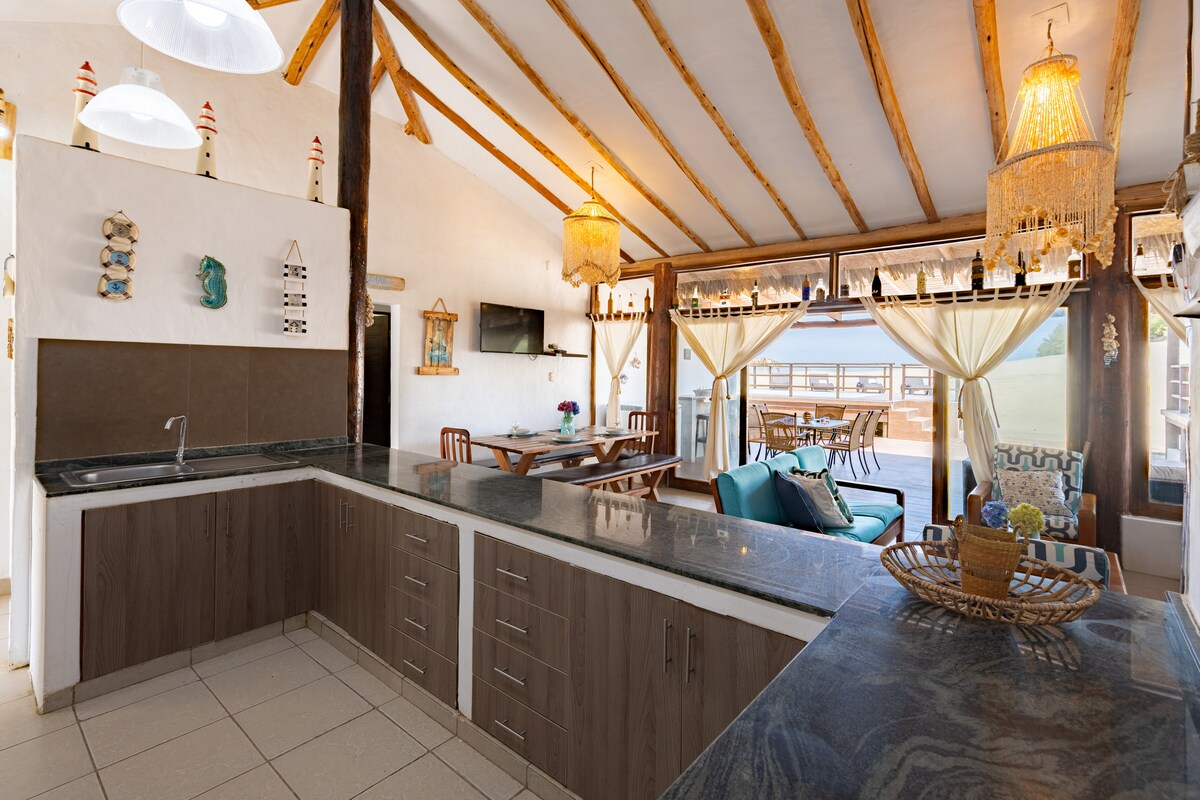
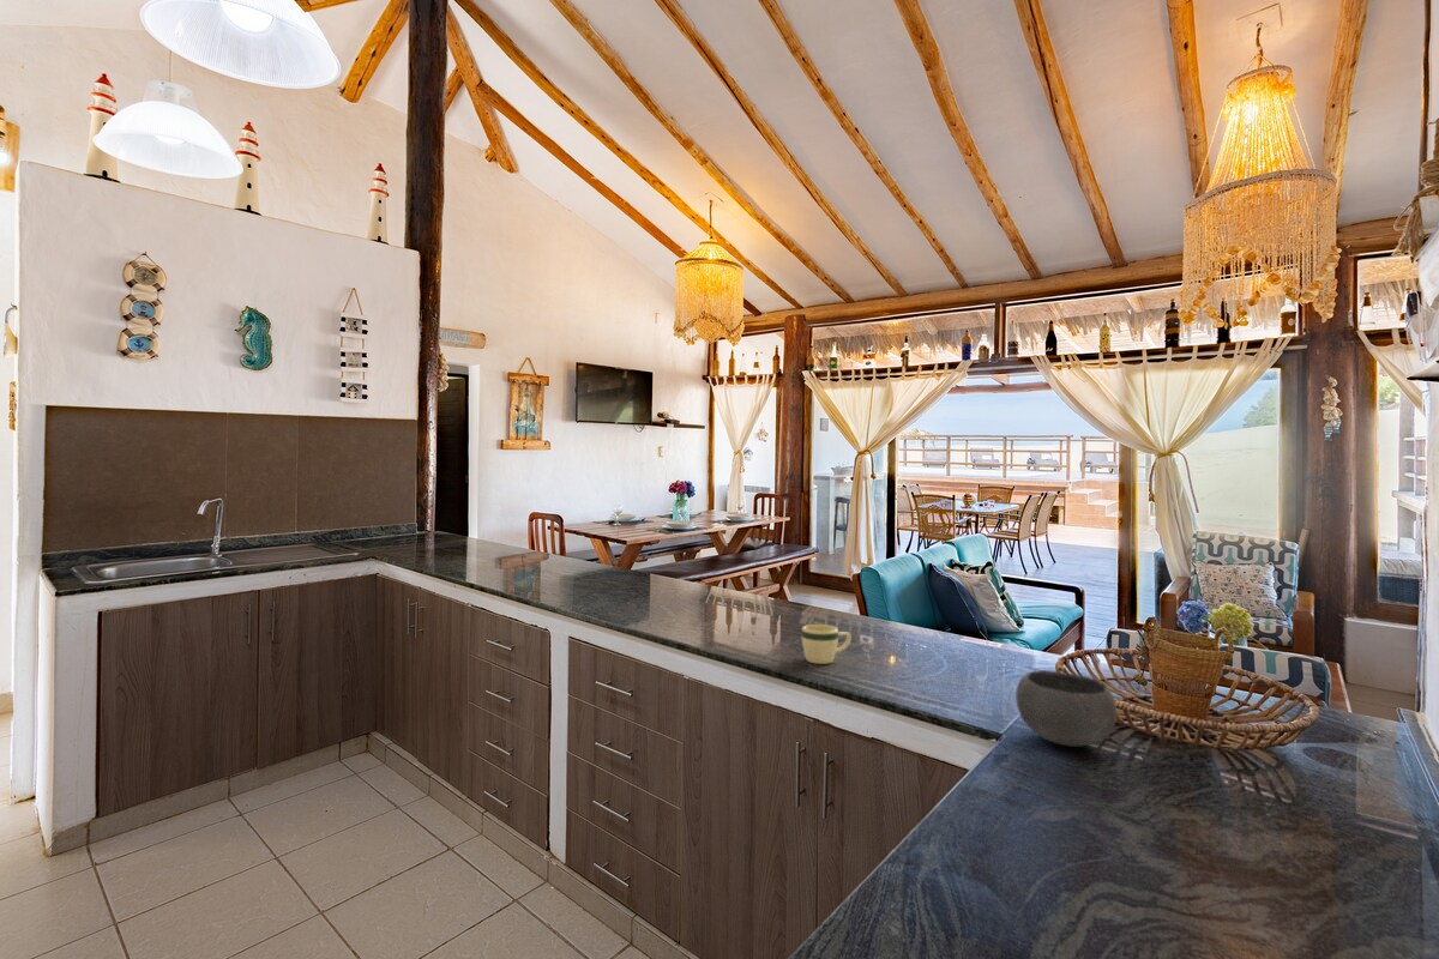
+ mug (826, 643)
+ bowl (1064, 710)
